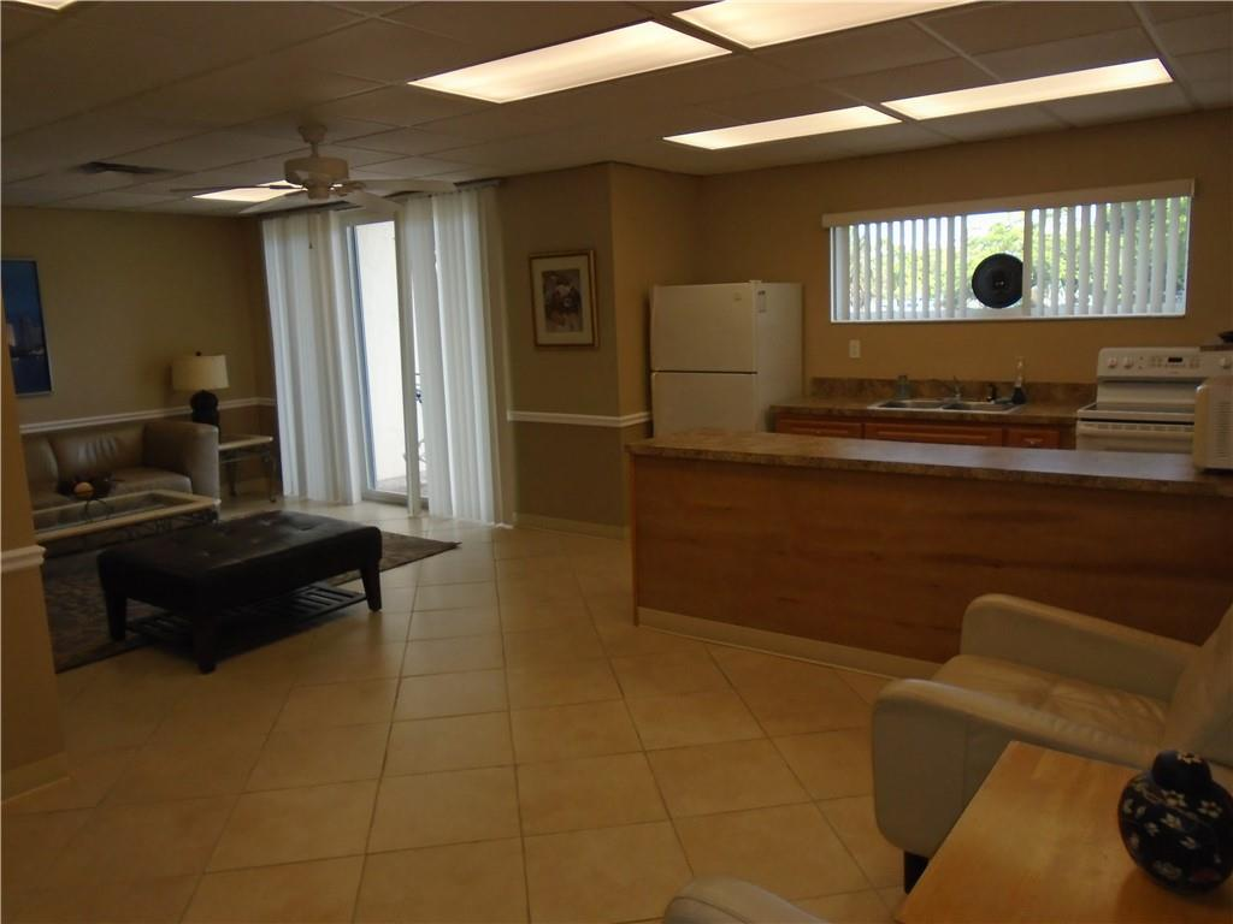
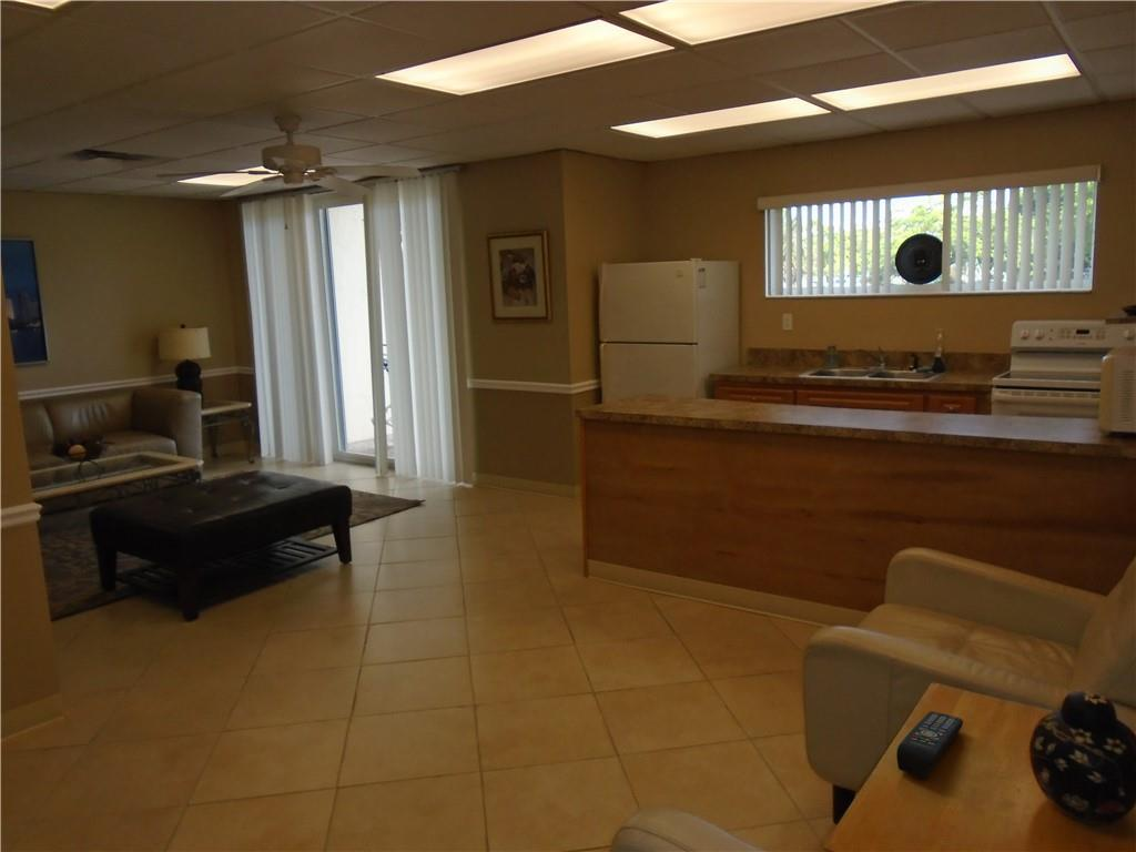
+ remote control (930, 739)
